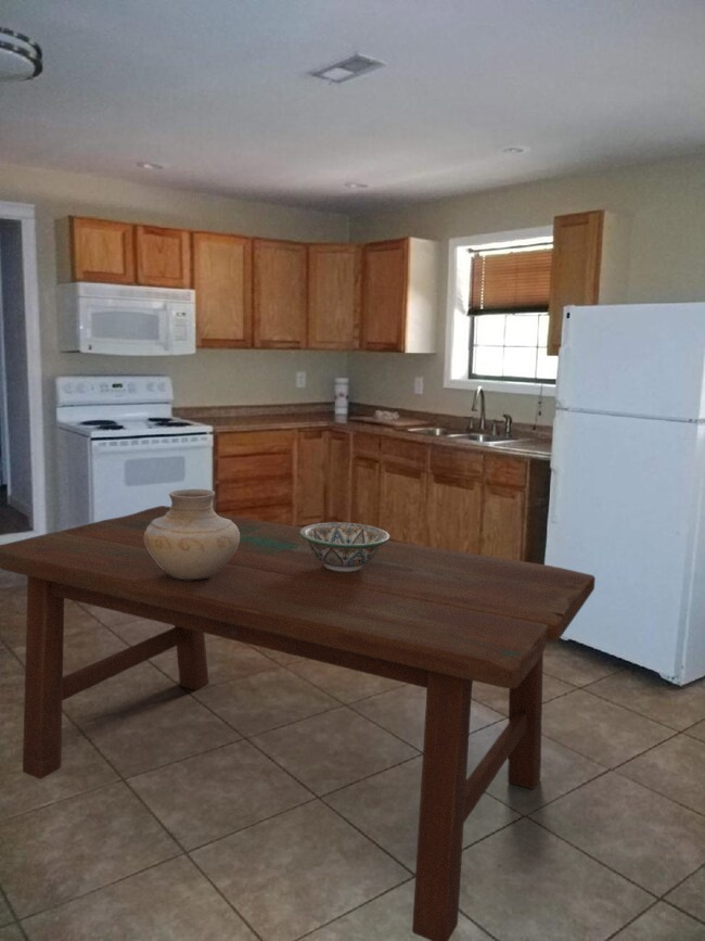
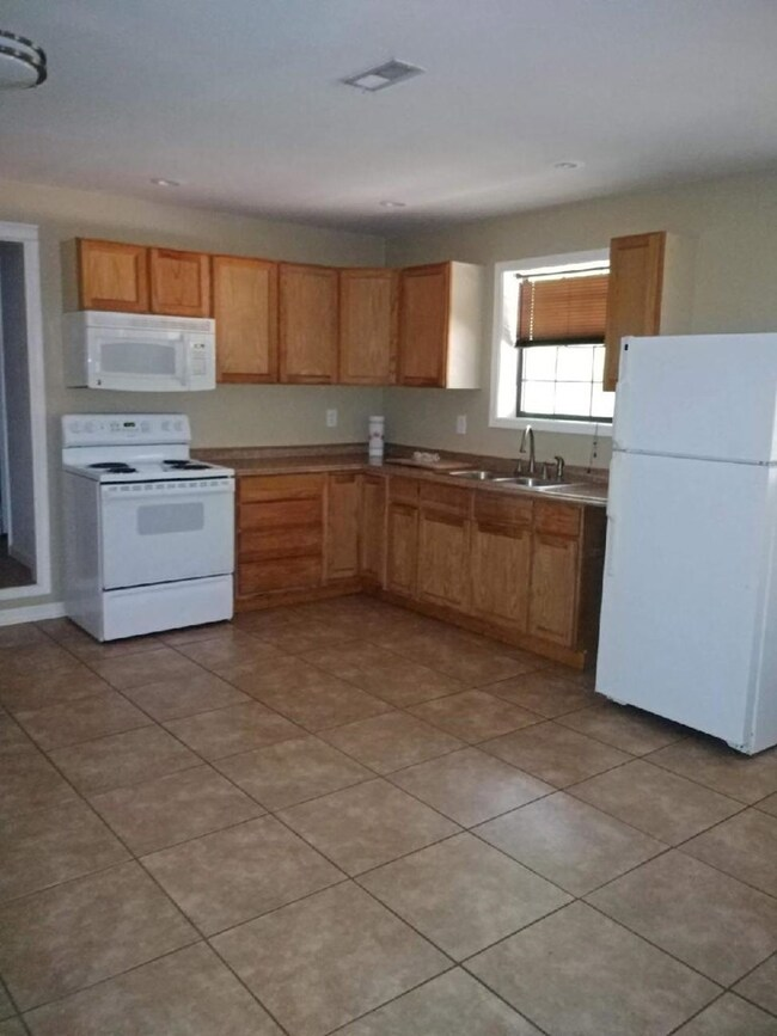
- decorative bowl (344, 548)
- vase (192, 534)
- dining table (284, 652)
